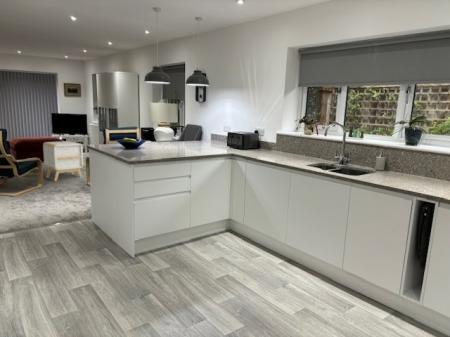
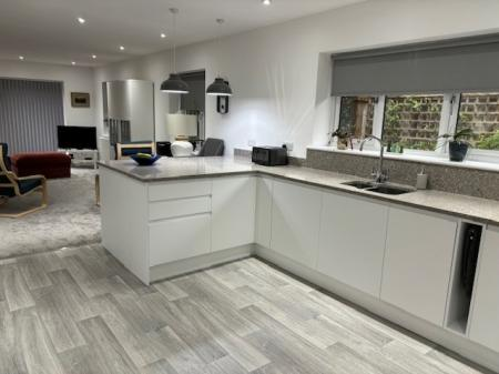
- side table (63, 160)
